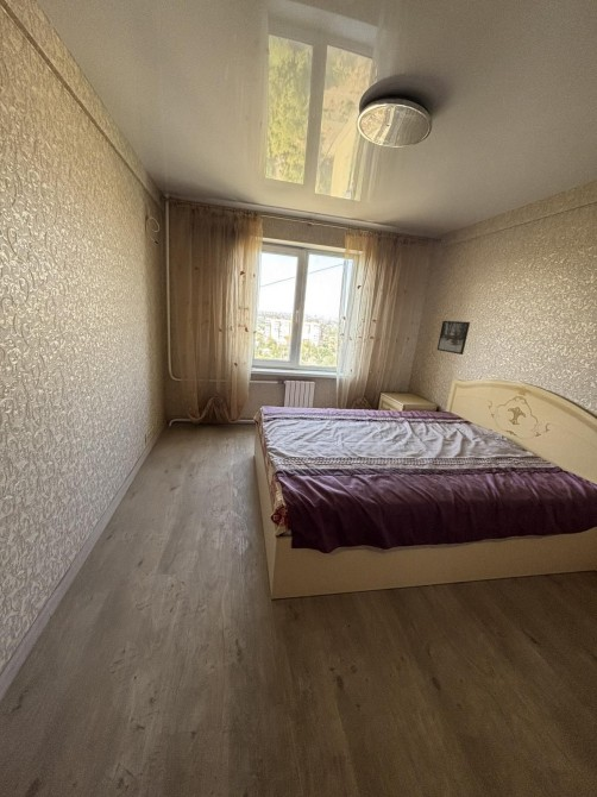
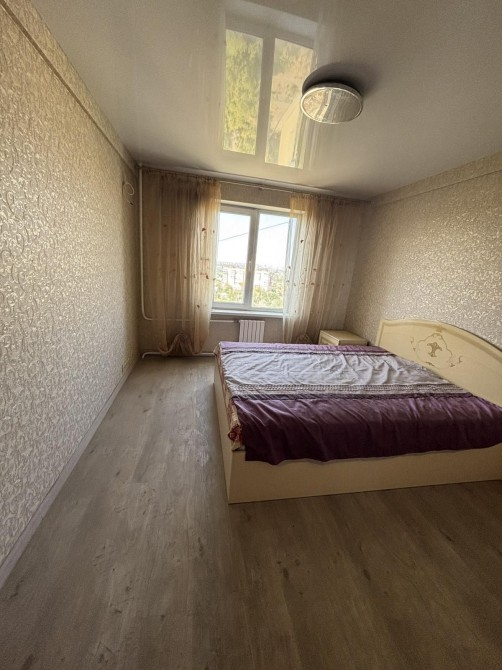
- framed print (452, 337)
